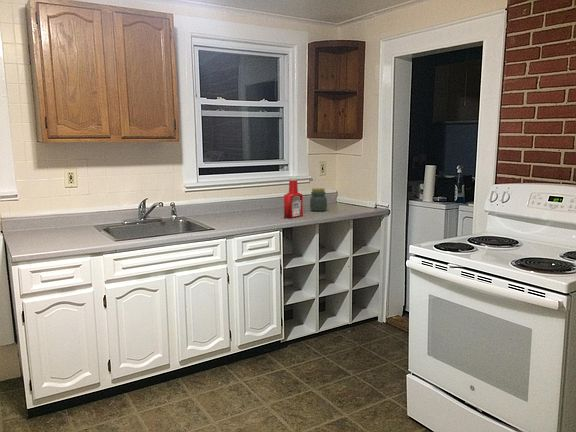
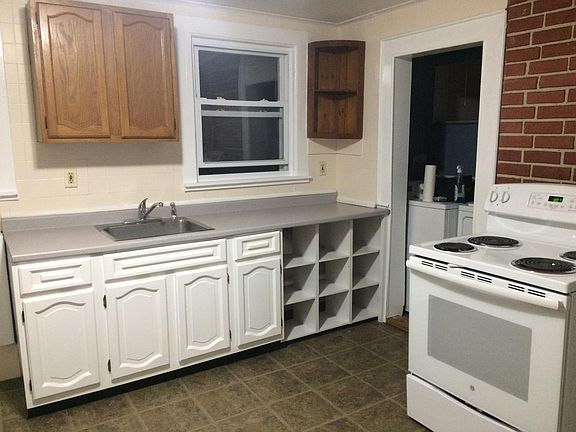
- soap bottle (293, 197)
- jar (318, 199)
